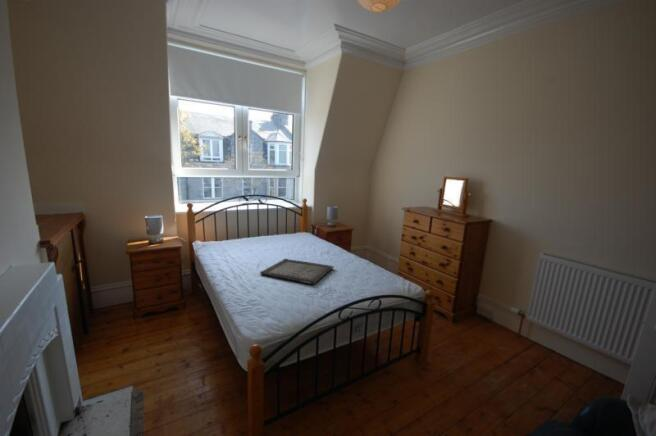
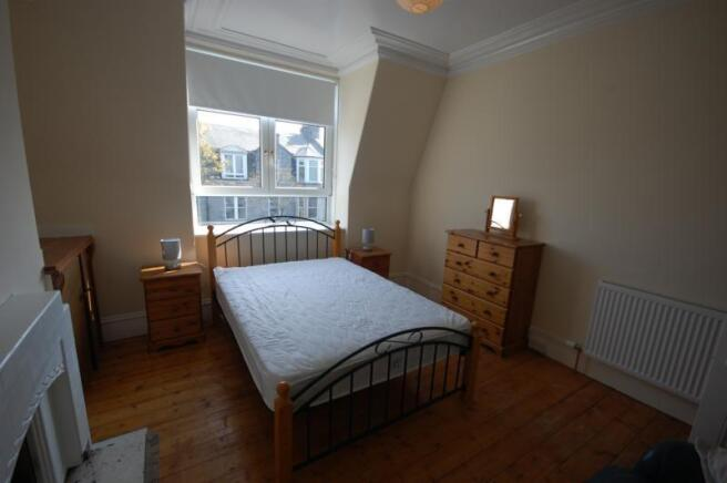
- serving tray (298, 269)
